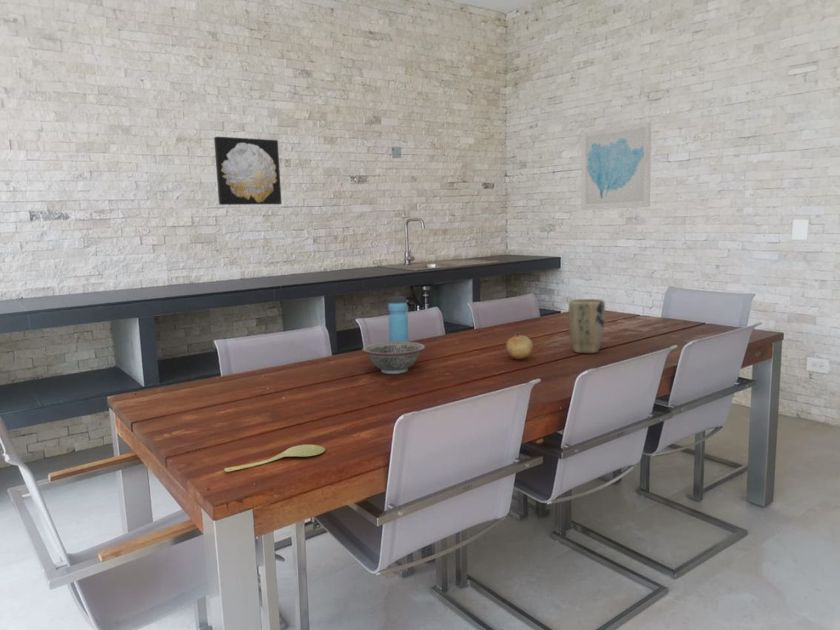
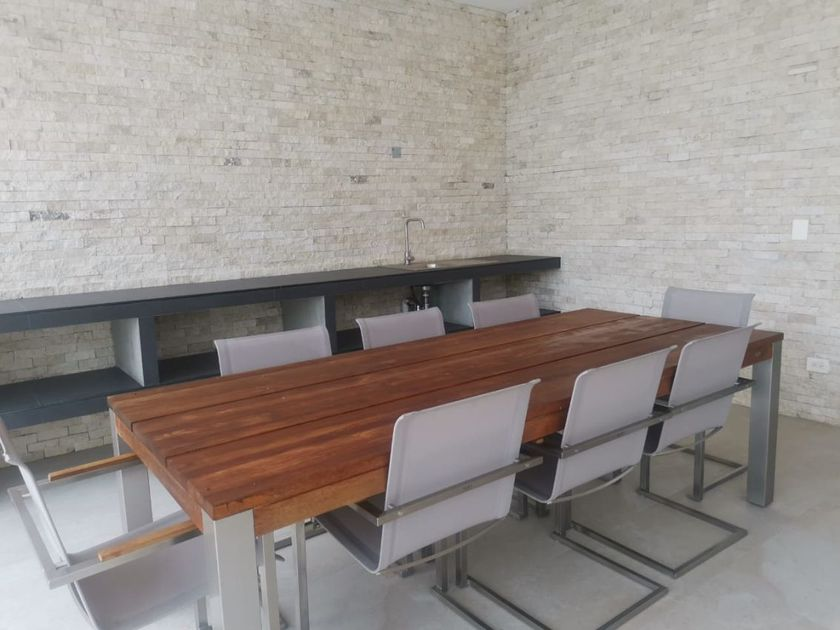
- plant pot (586, 326)
- spoon (276, 457)
- water bottle (398, 322)
- fruit (519, 345)
- wall art (248, 171)
- decorative bowl (394, 359)
- wall art (614, 168)
